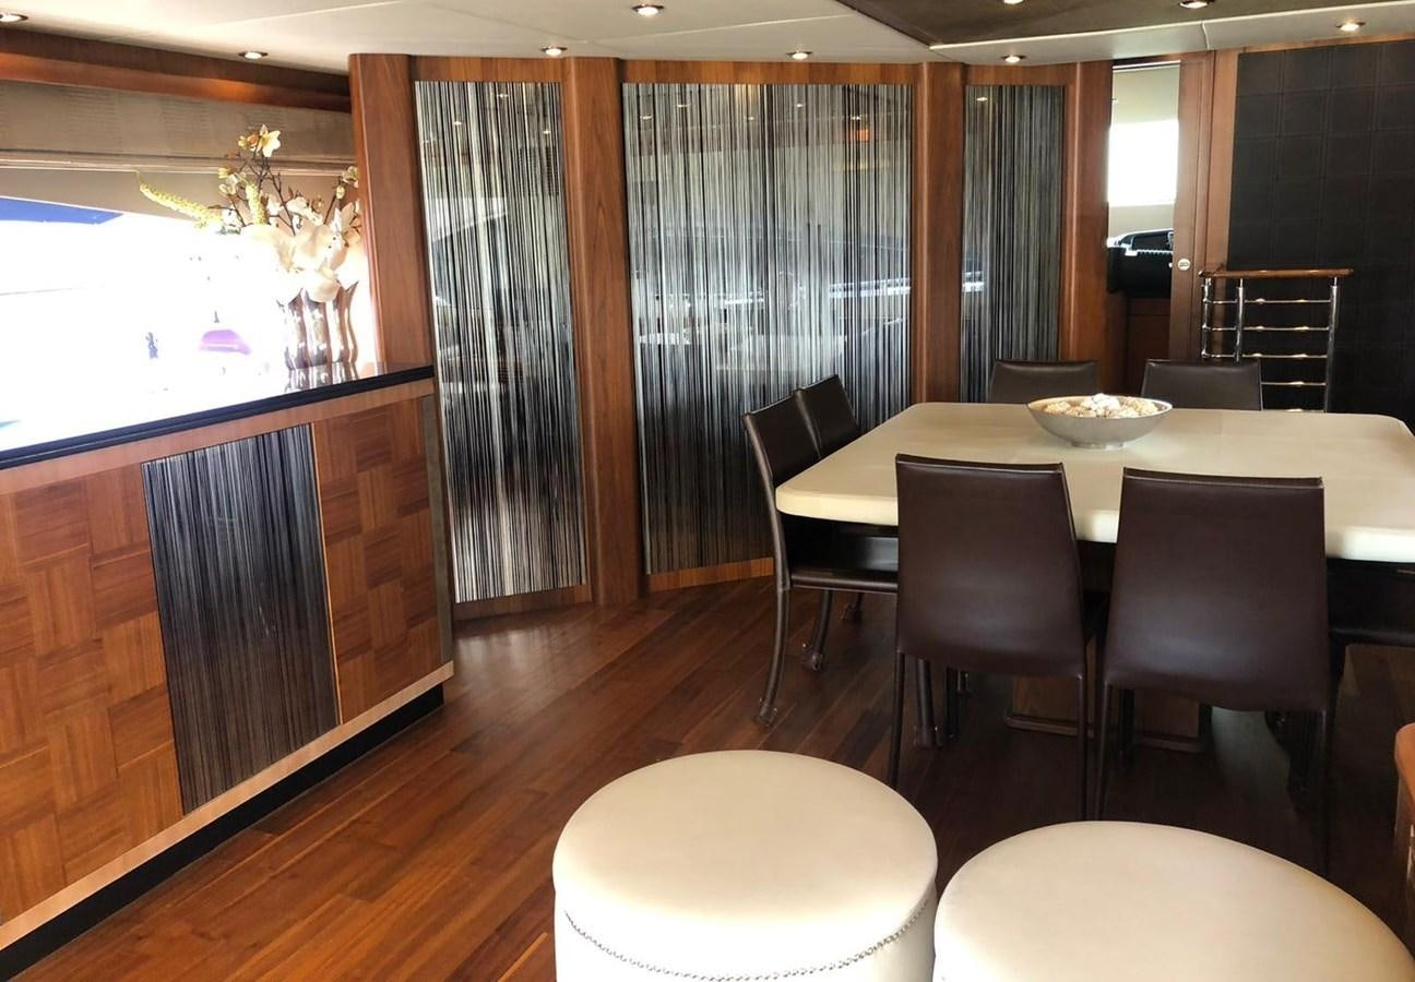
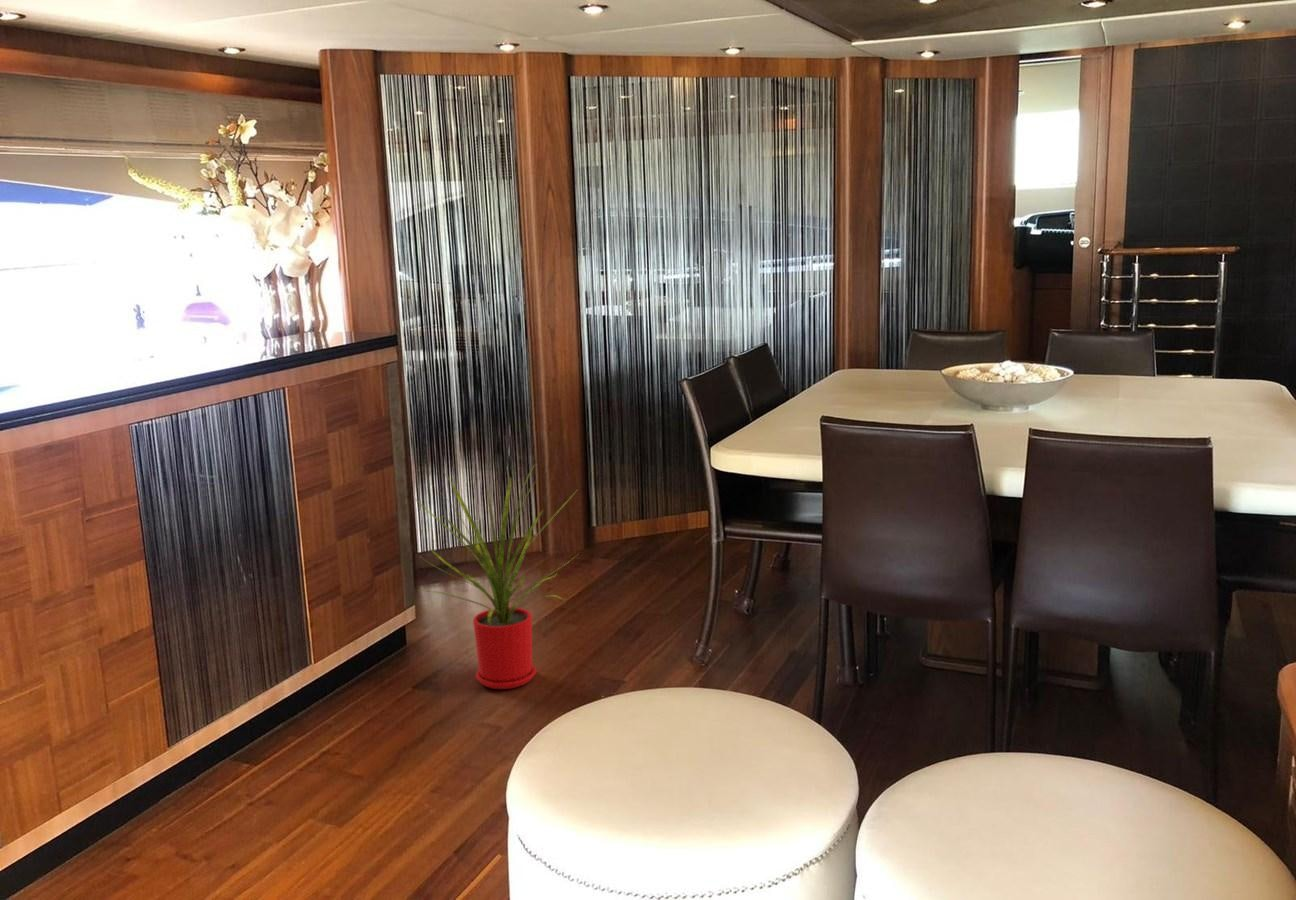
+ house plant (501, 576)
